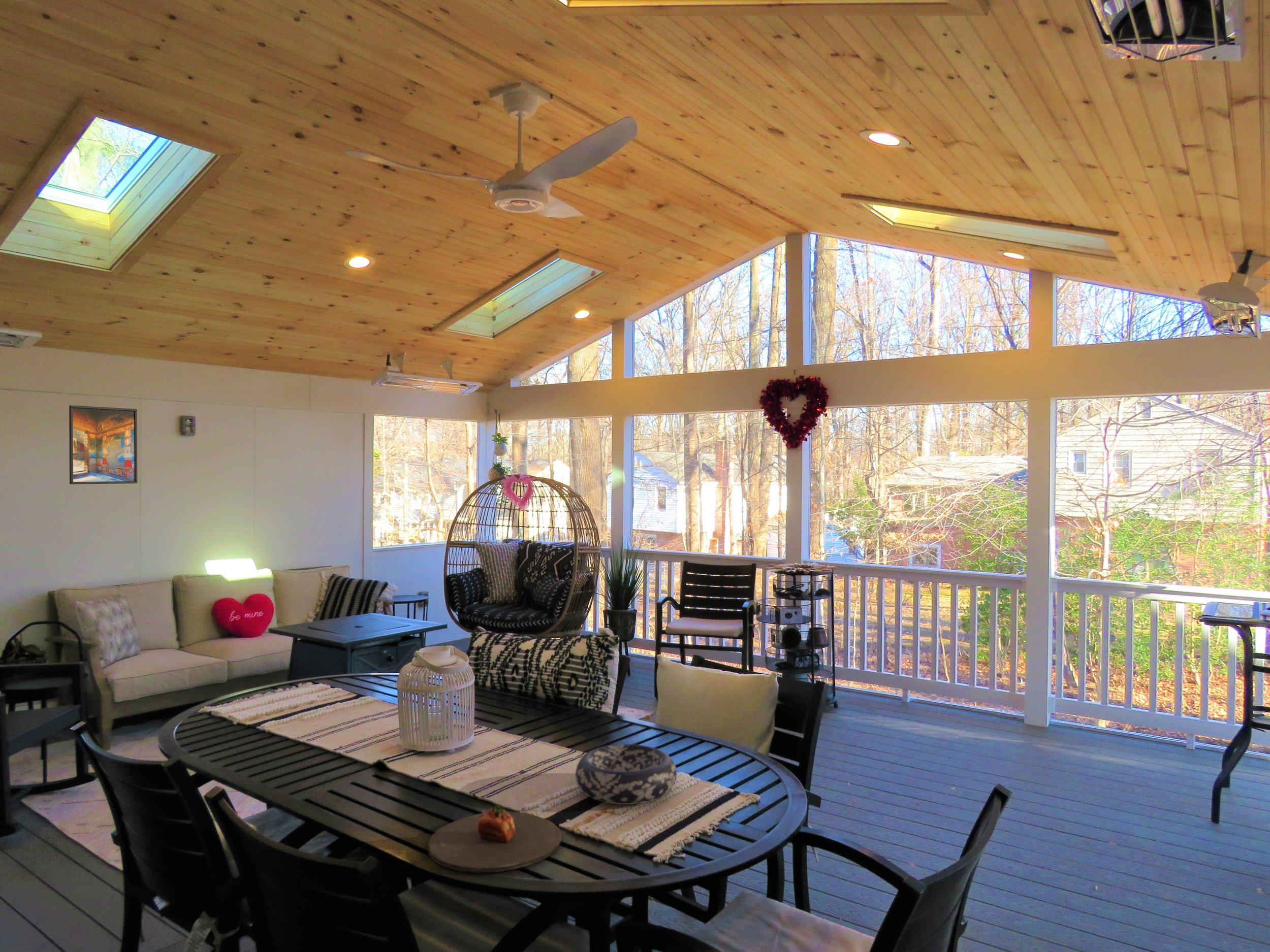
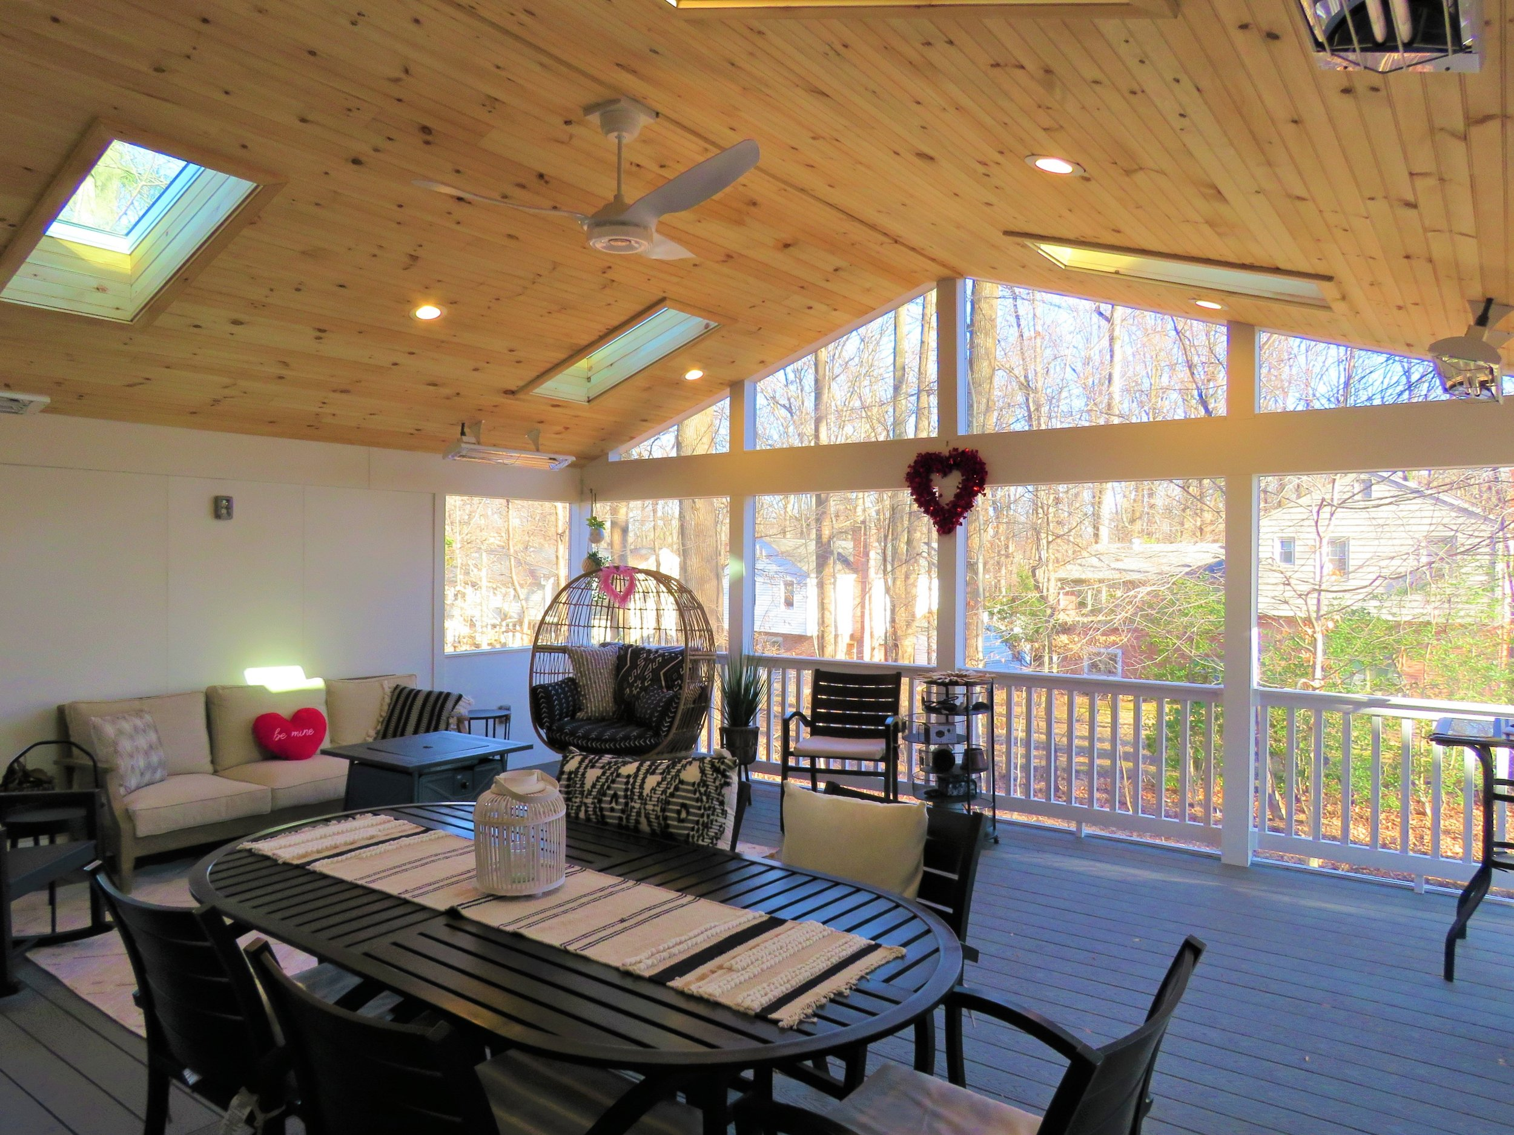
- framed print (104, 445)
- decorative bowl (626, 773)
- plate (495, 823)
